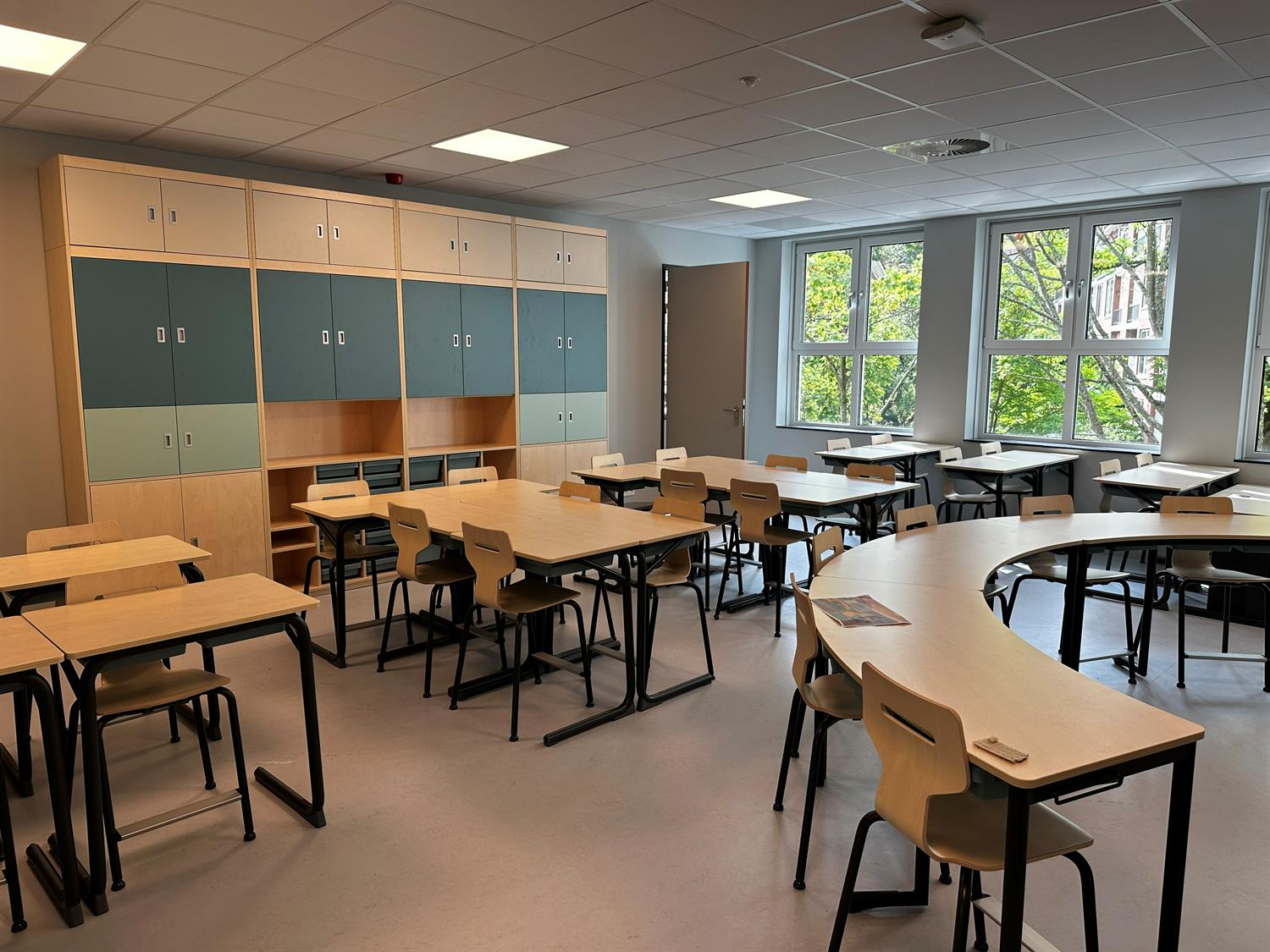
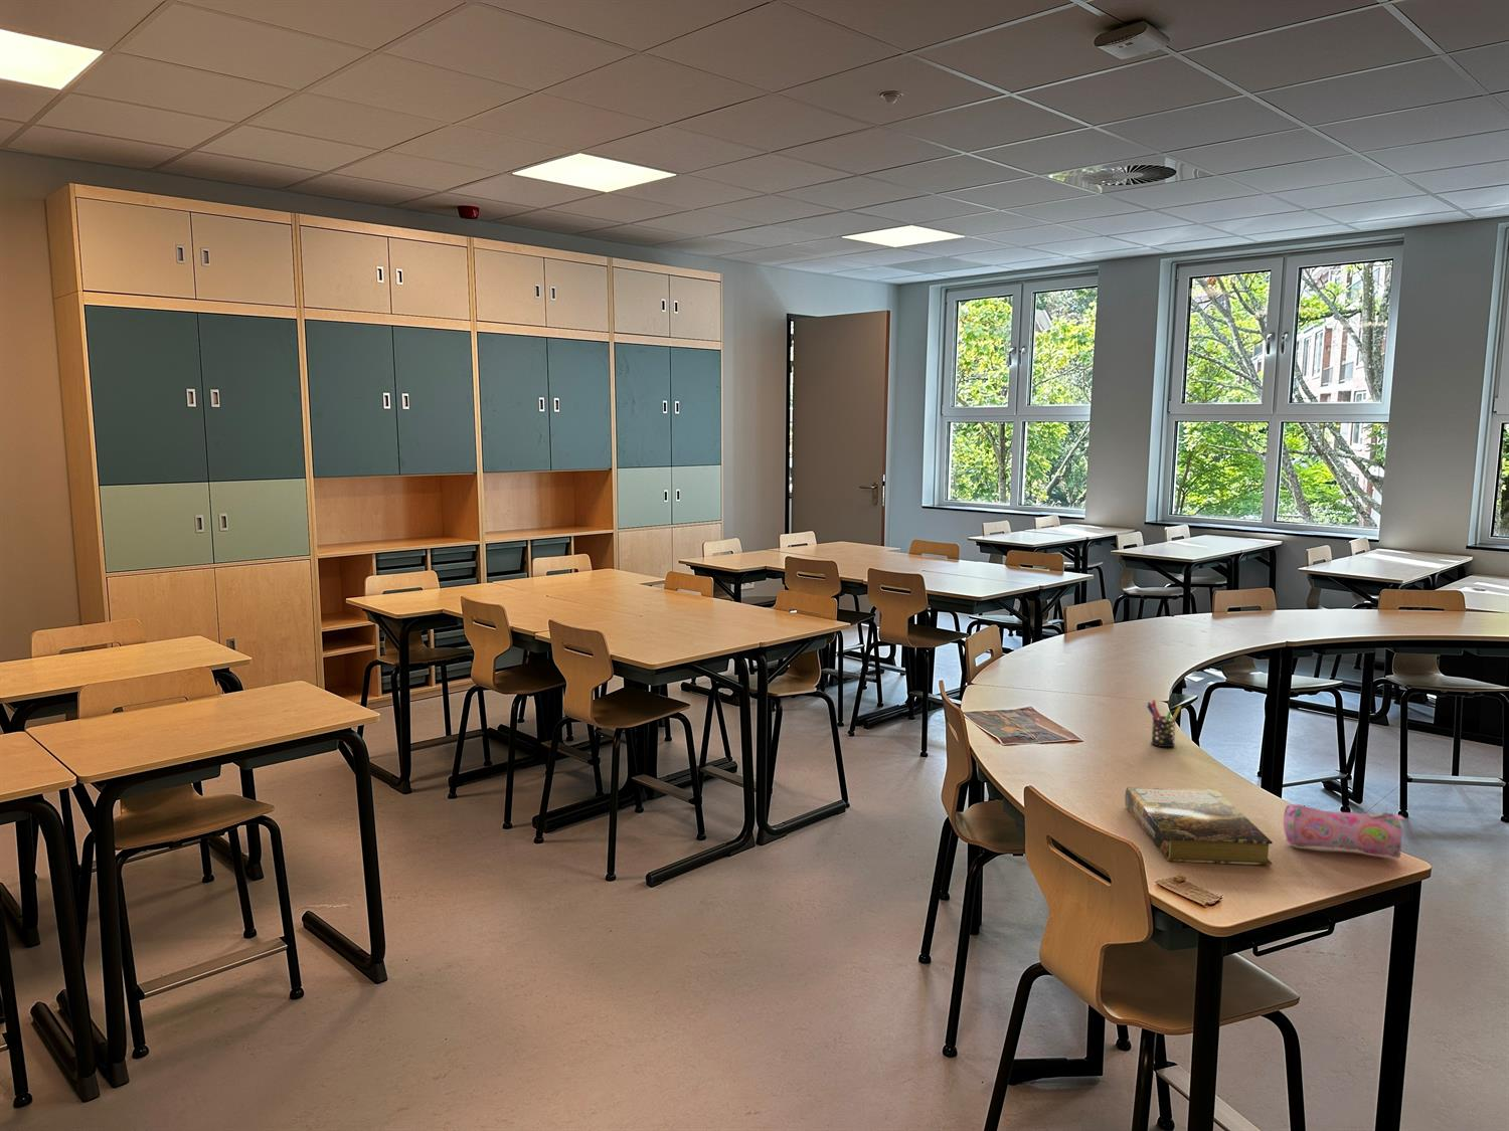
+ book (1193, 822)
+ pencil case (1343, 828)
+ pen holder (1163, 722)
